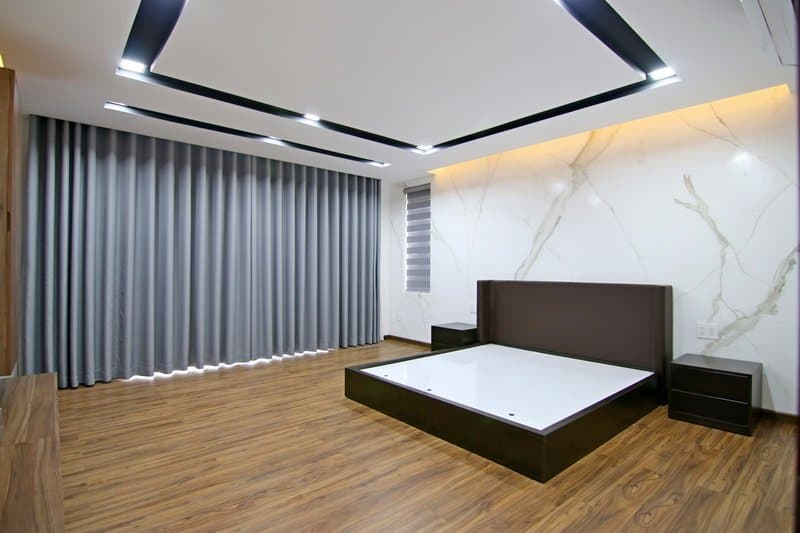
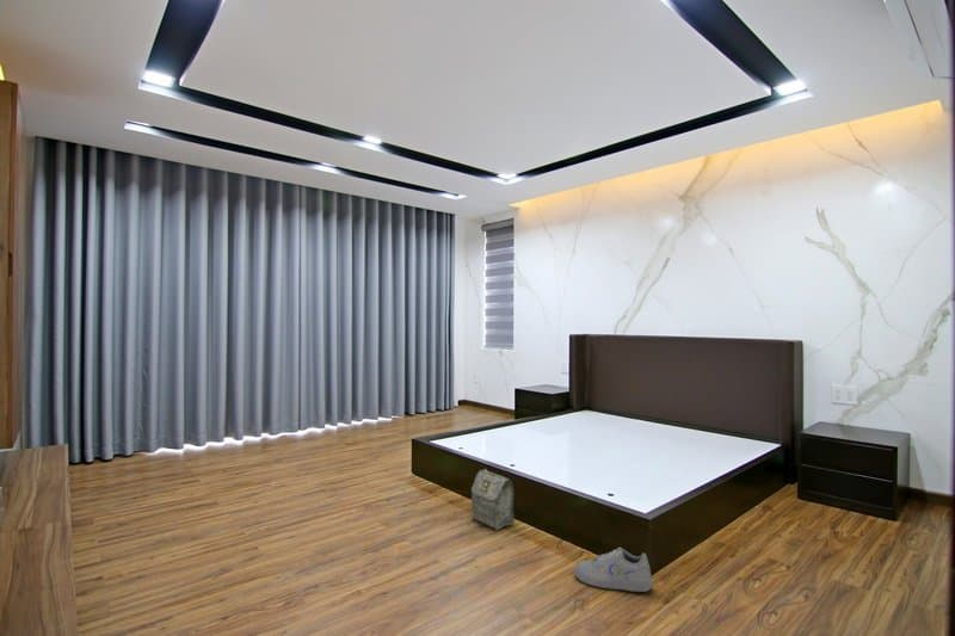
+ bag (492, 496)
+ shoe (611, 564)
